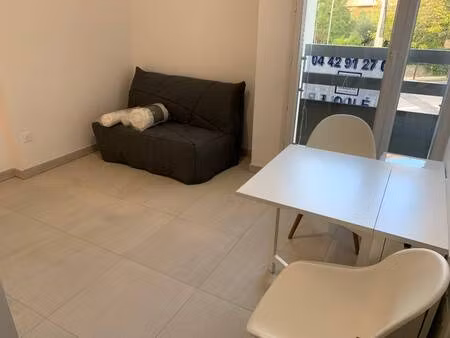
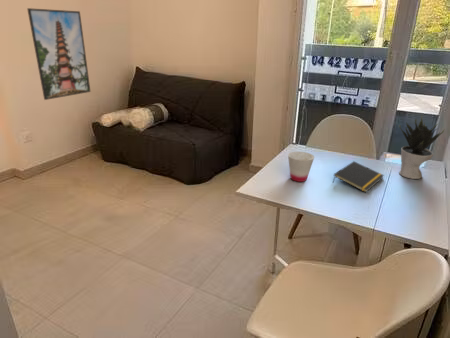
+ cup (299, 167)
+ notepad (359, 175)
+ potted plant (417, 146)
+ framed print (62, 54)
